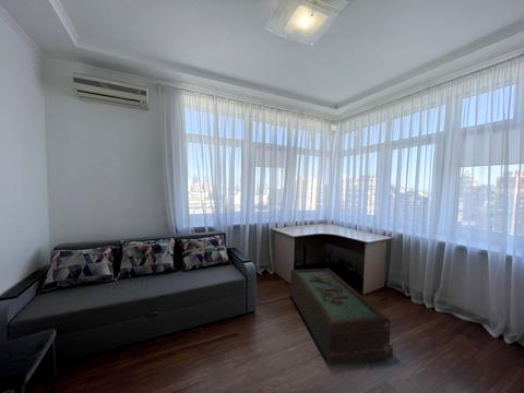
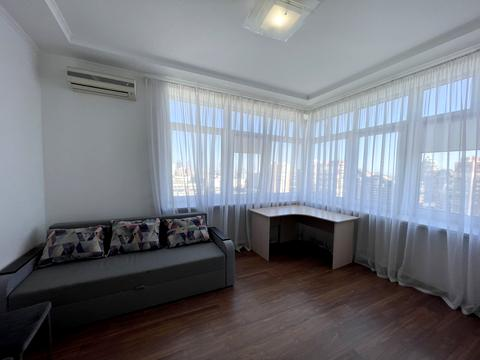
- coffee table (330, 305)
